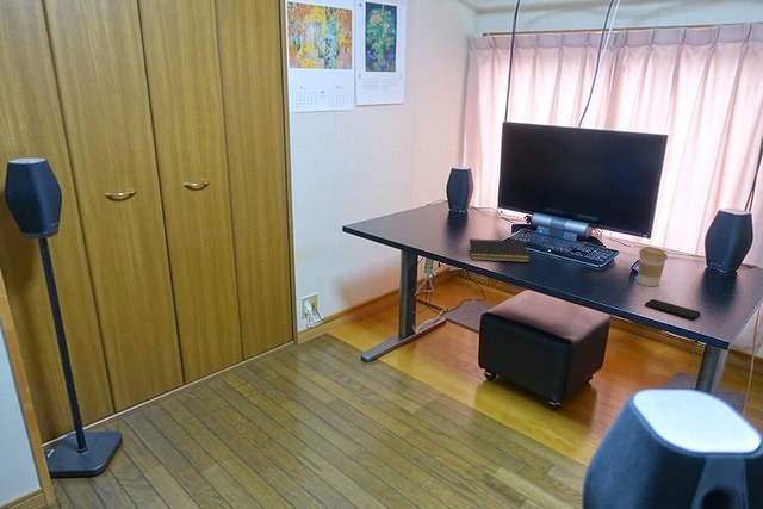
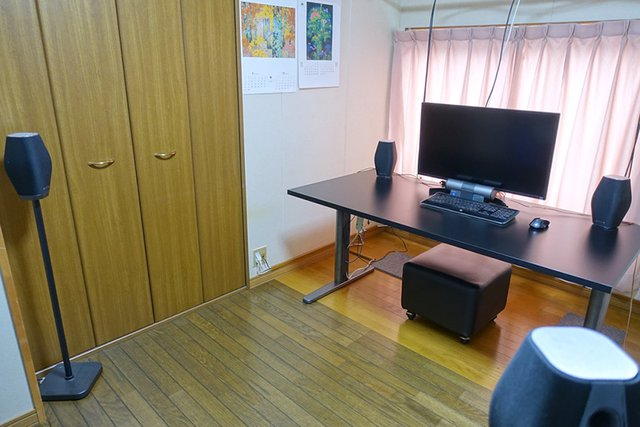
- coffee cup (651, 266)
- notepad (497, 249)
- smartphone (671, 309)
